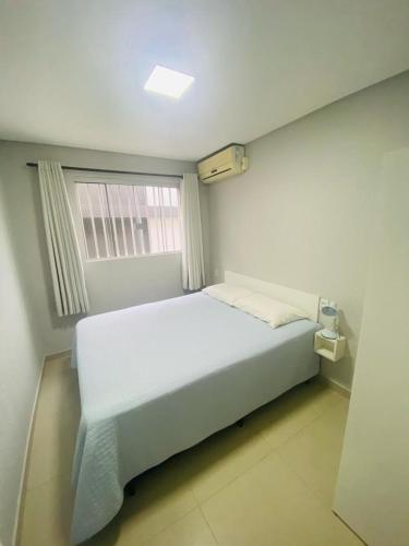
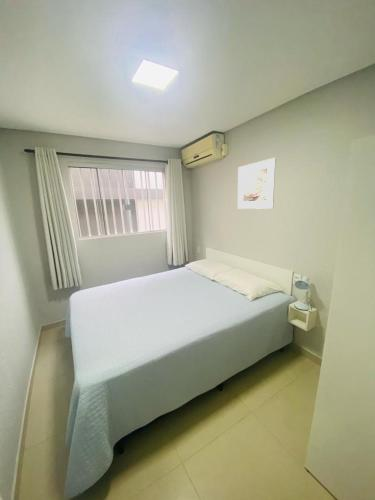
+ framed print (254, 186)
